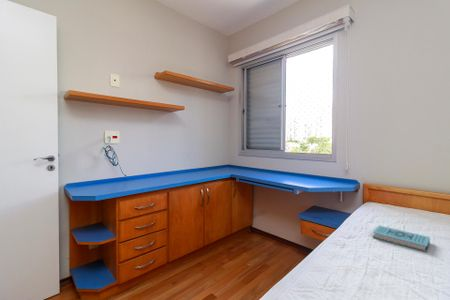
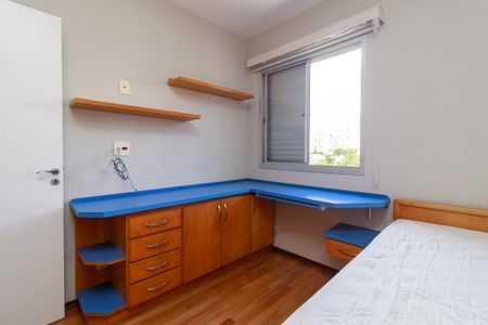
- book (400, 237)
